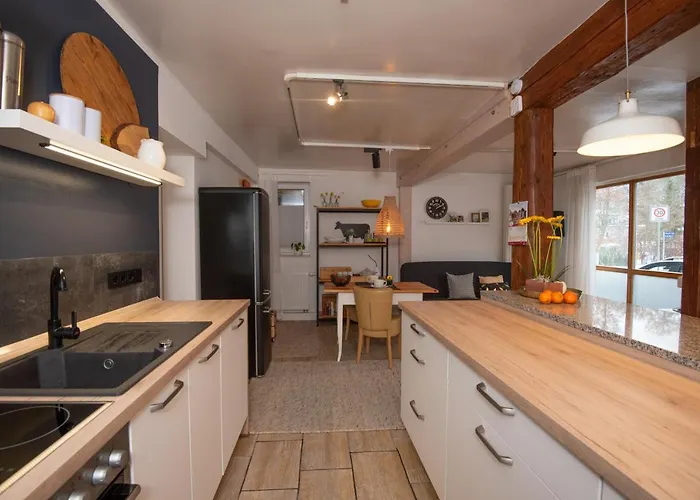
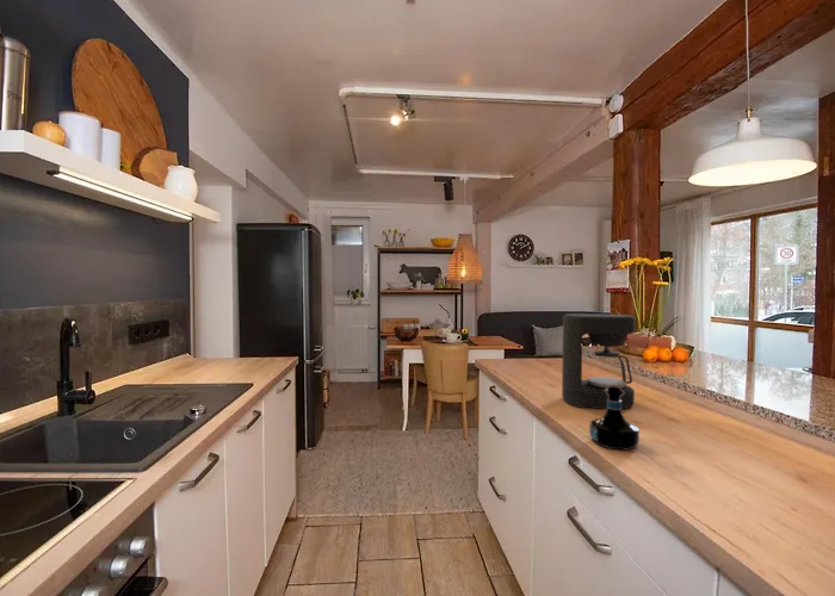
+ coffee maker (598, 355)
+ tequila bottle (613, 415)
